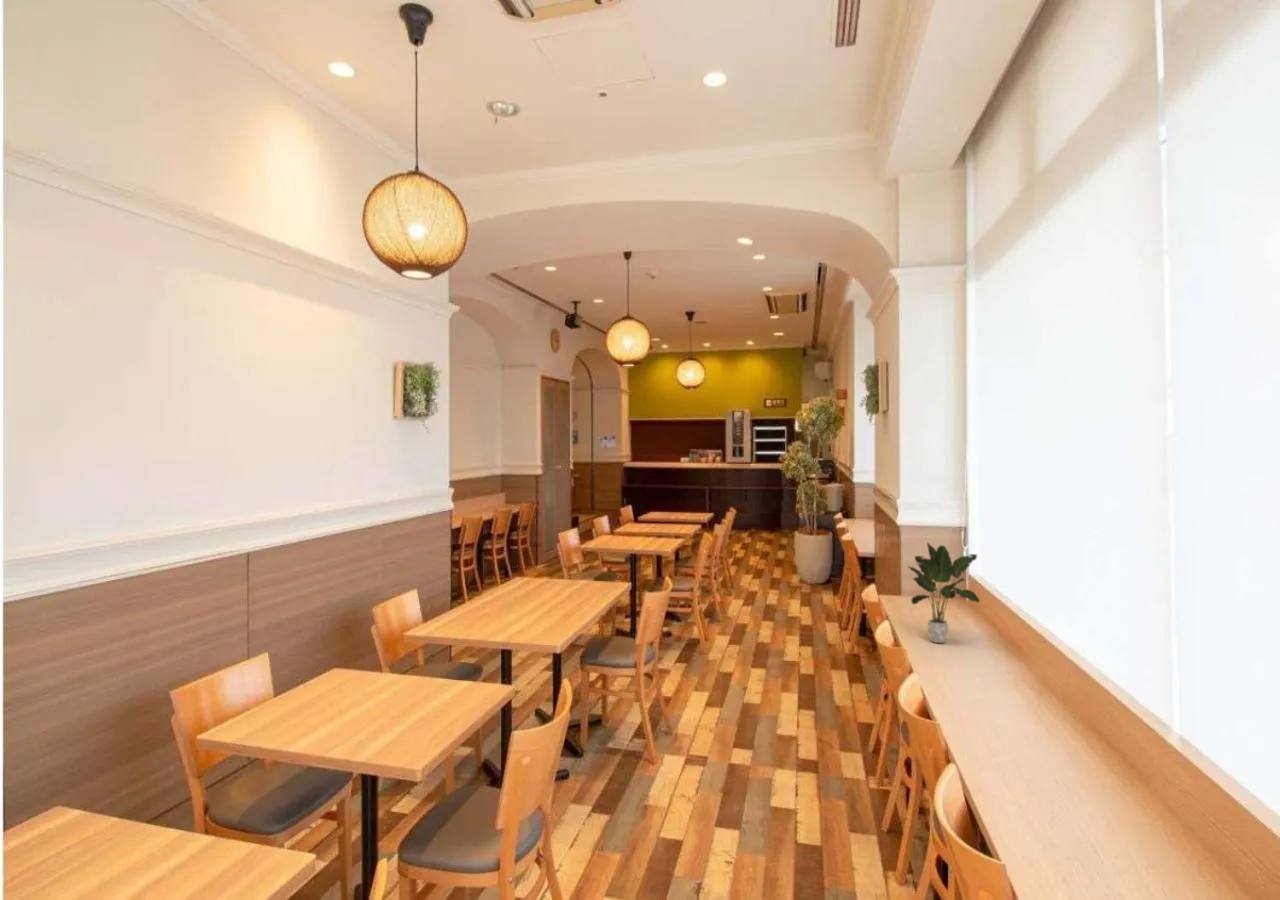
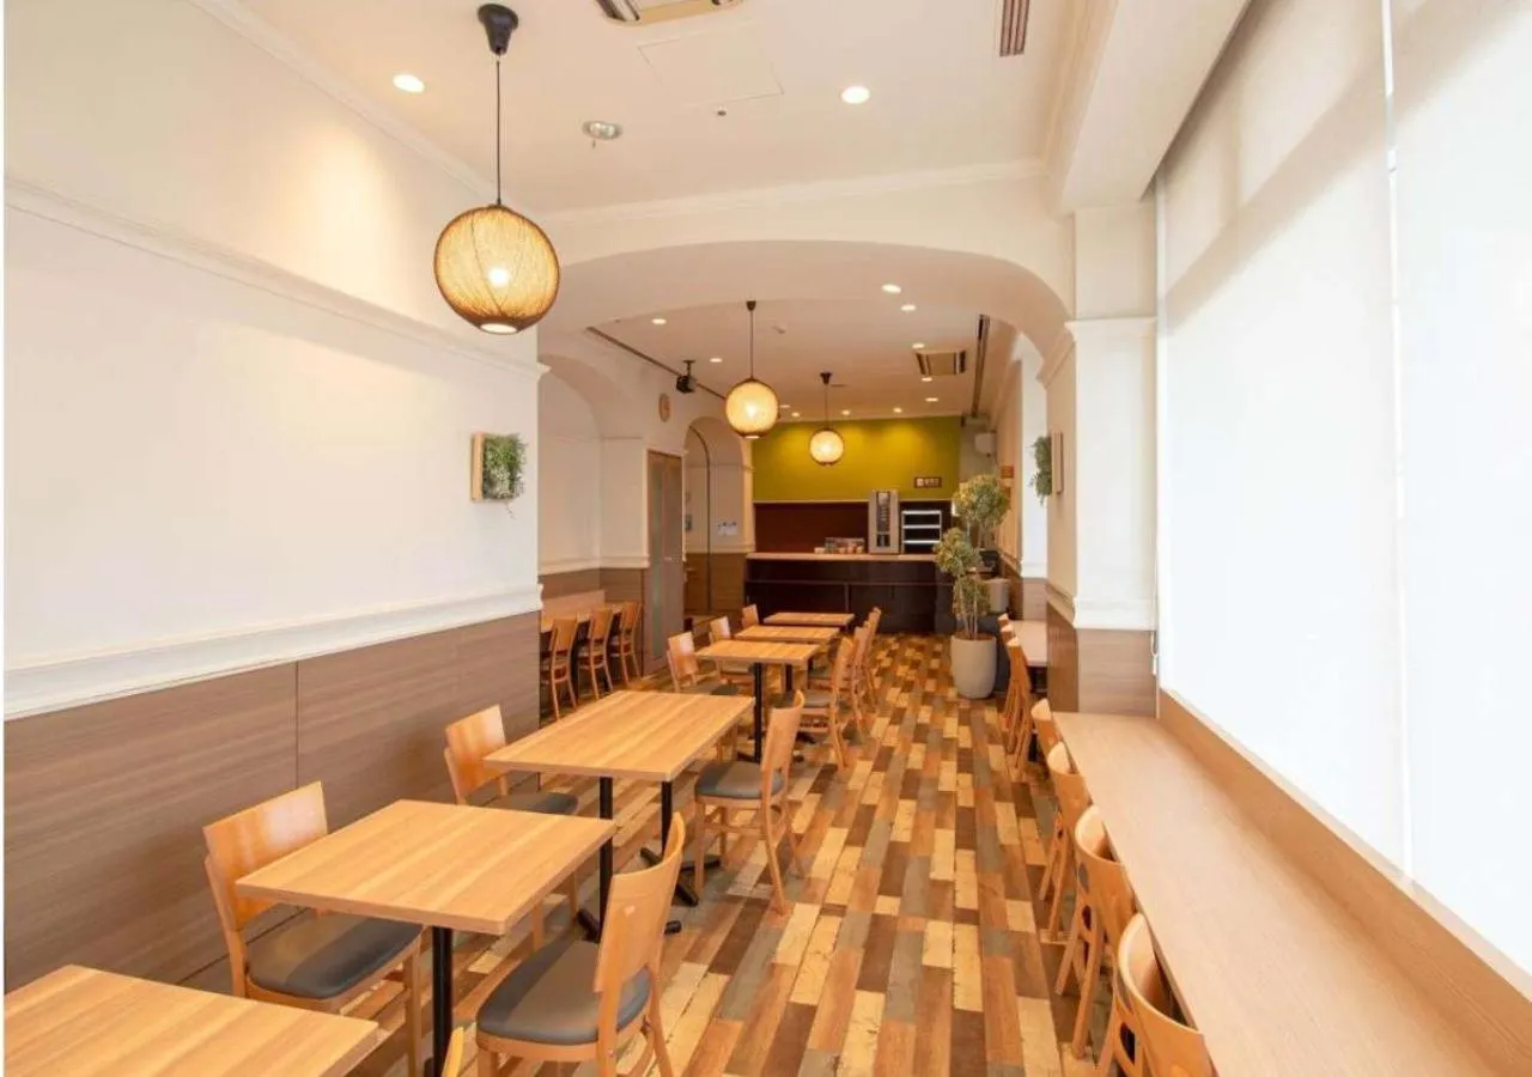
- potted plant (943, 591)
